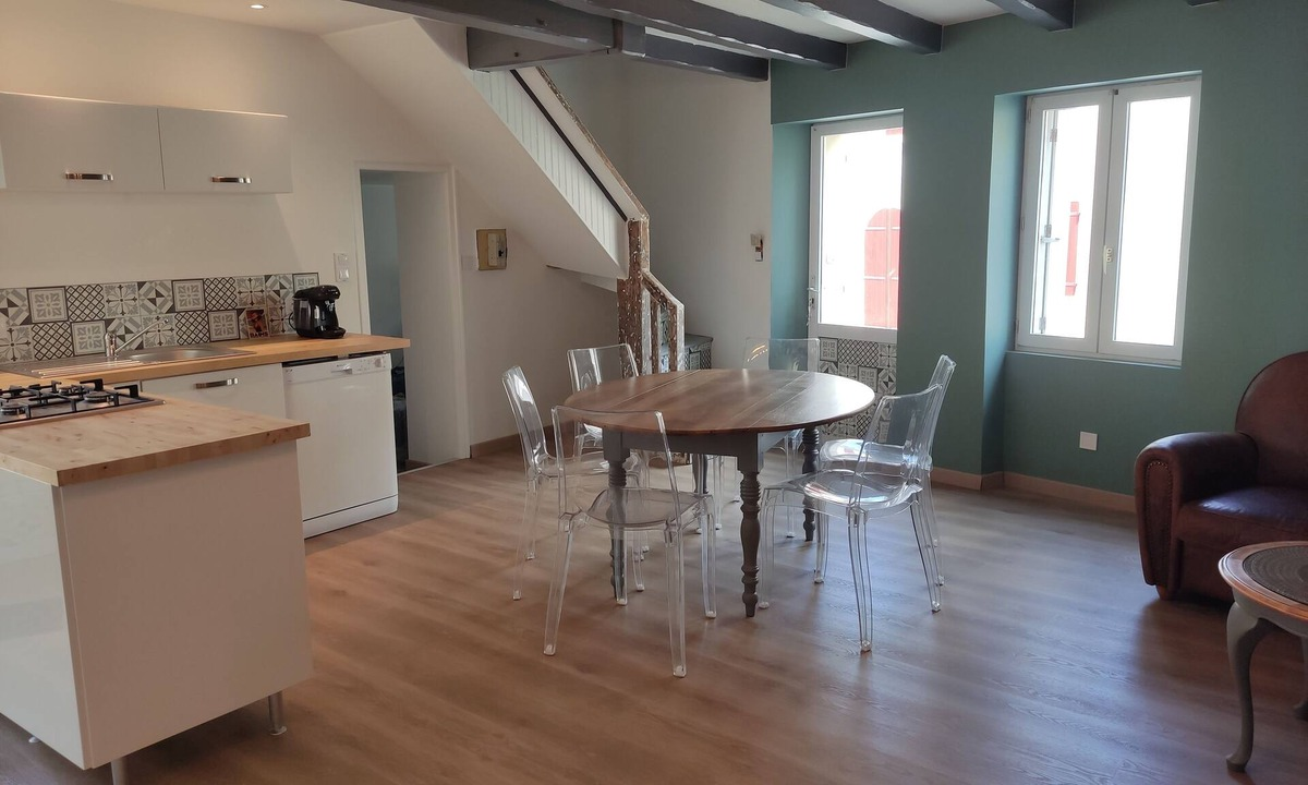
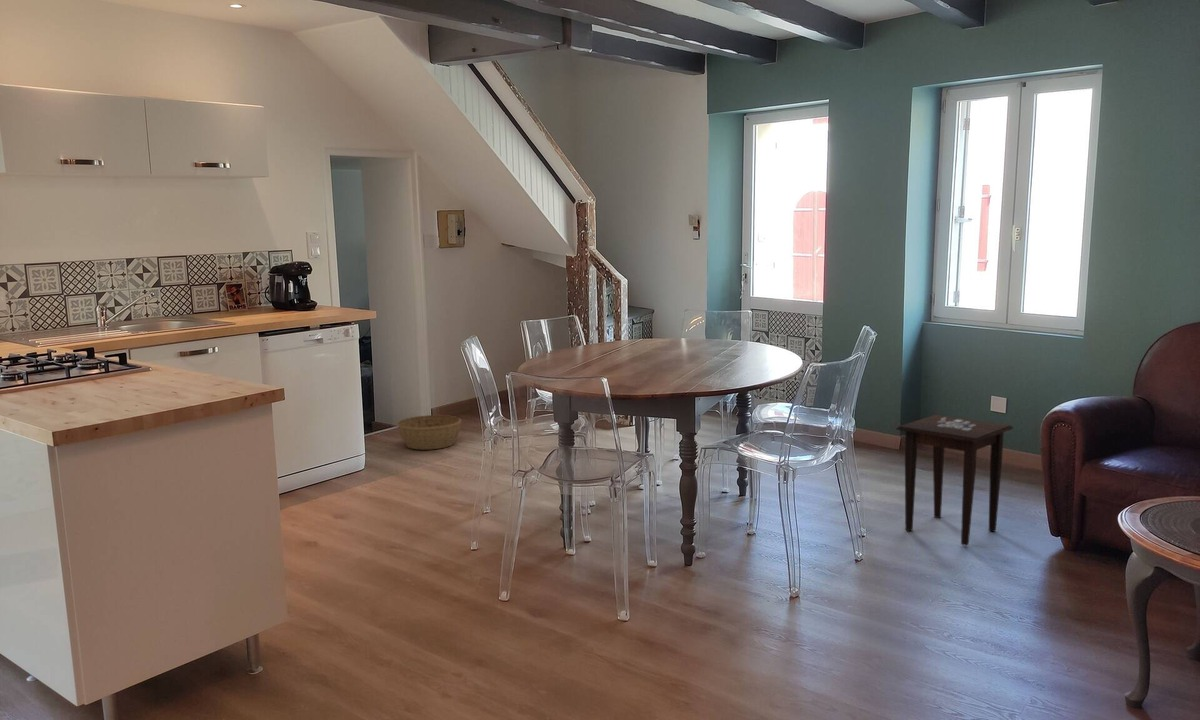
+ side table (942, 476)
+ basket (429, 432)
